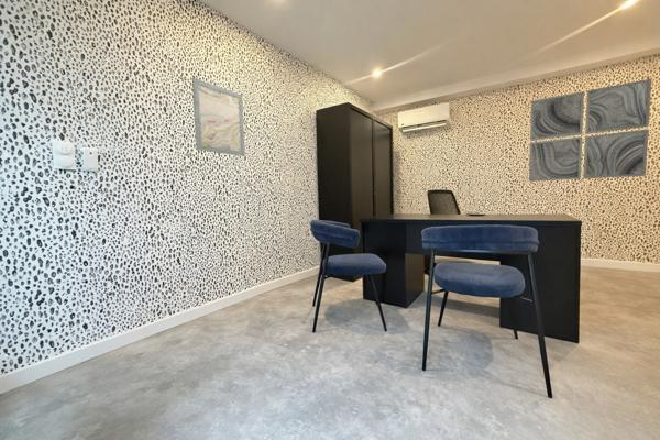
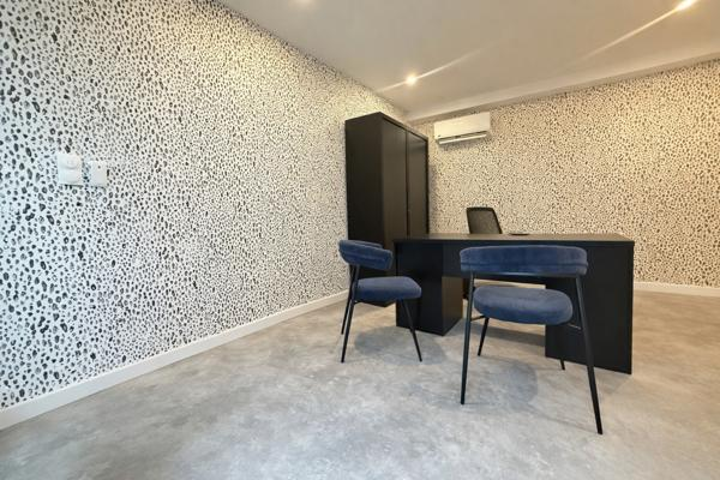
- wall art (585, 136)
- wall art (220, 120)
